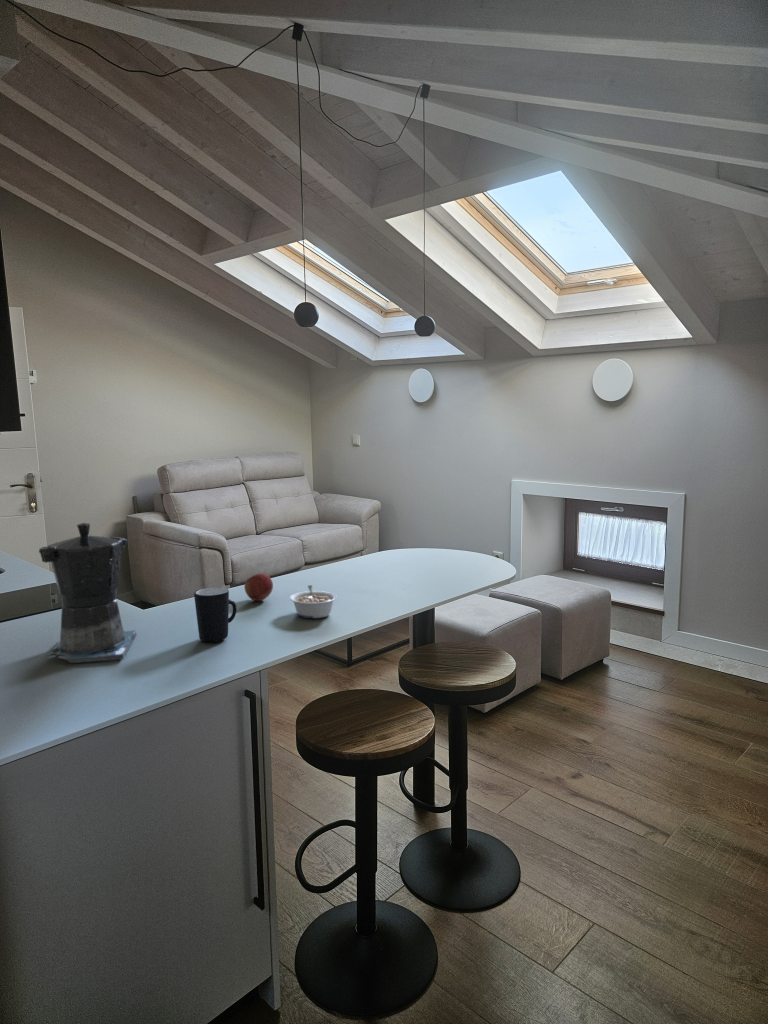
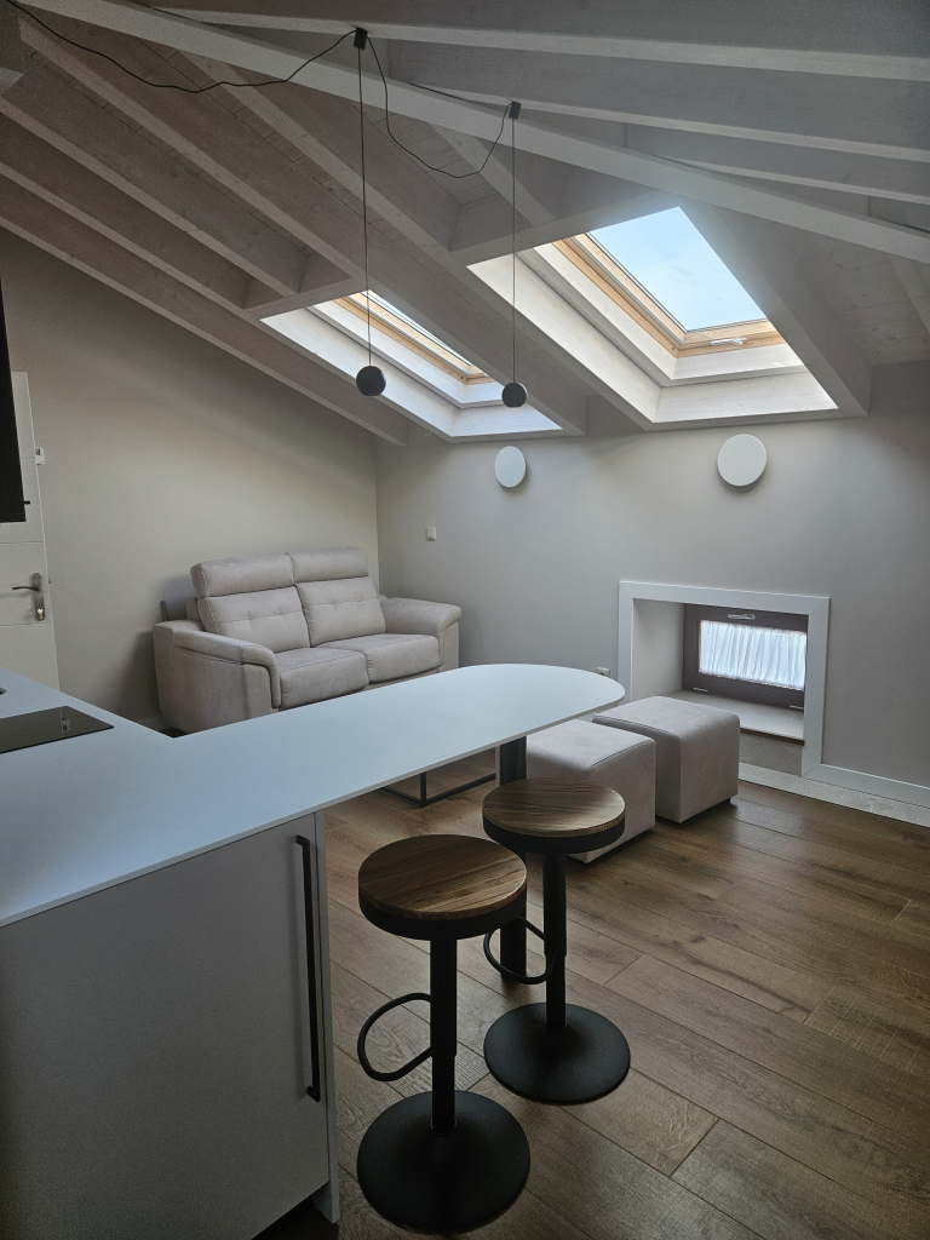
- mug (217, 614)
- legume (312, 603)
- apple (258, 586)
- coffee maker (87, 586)
